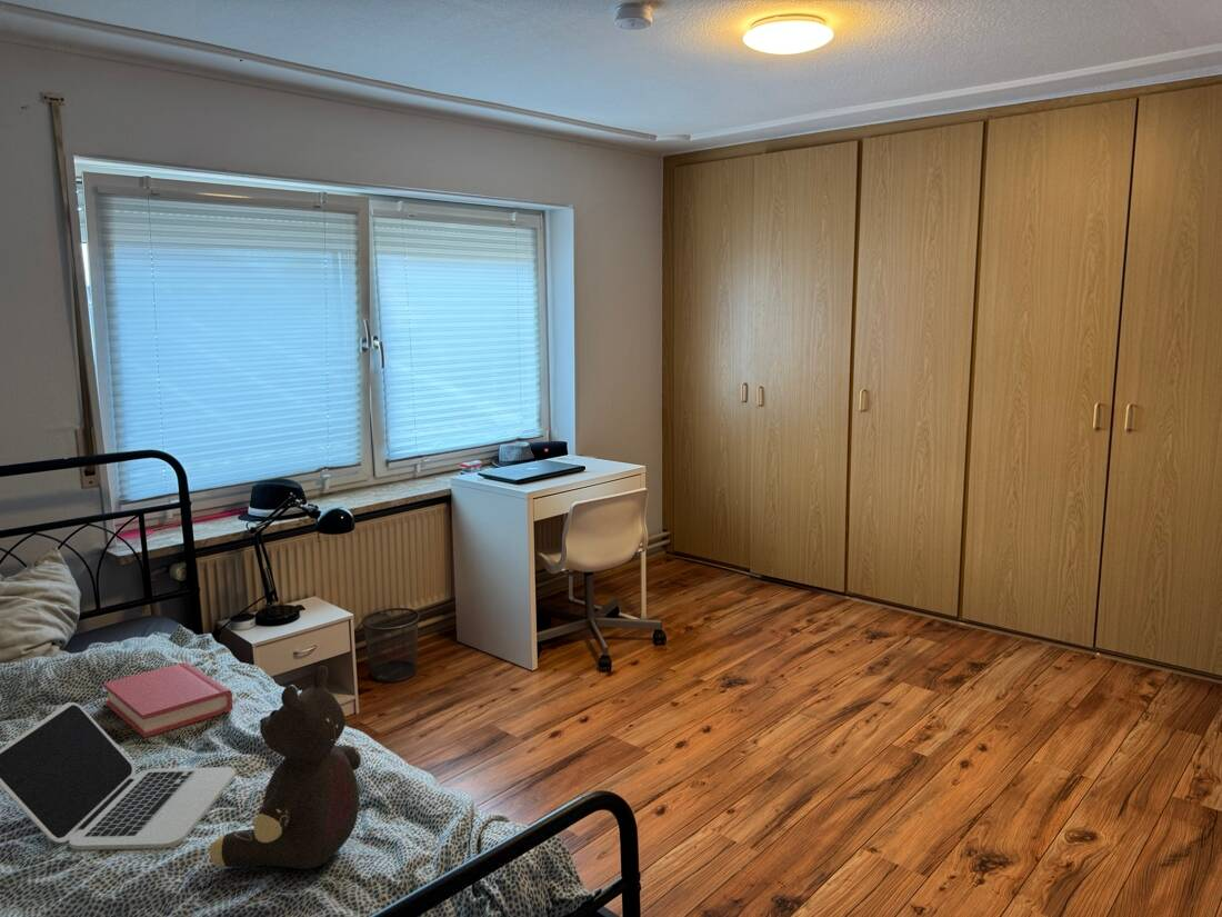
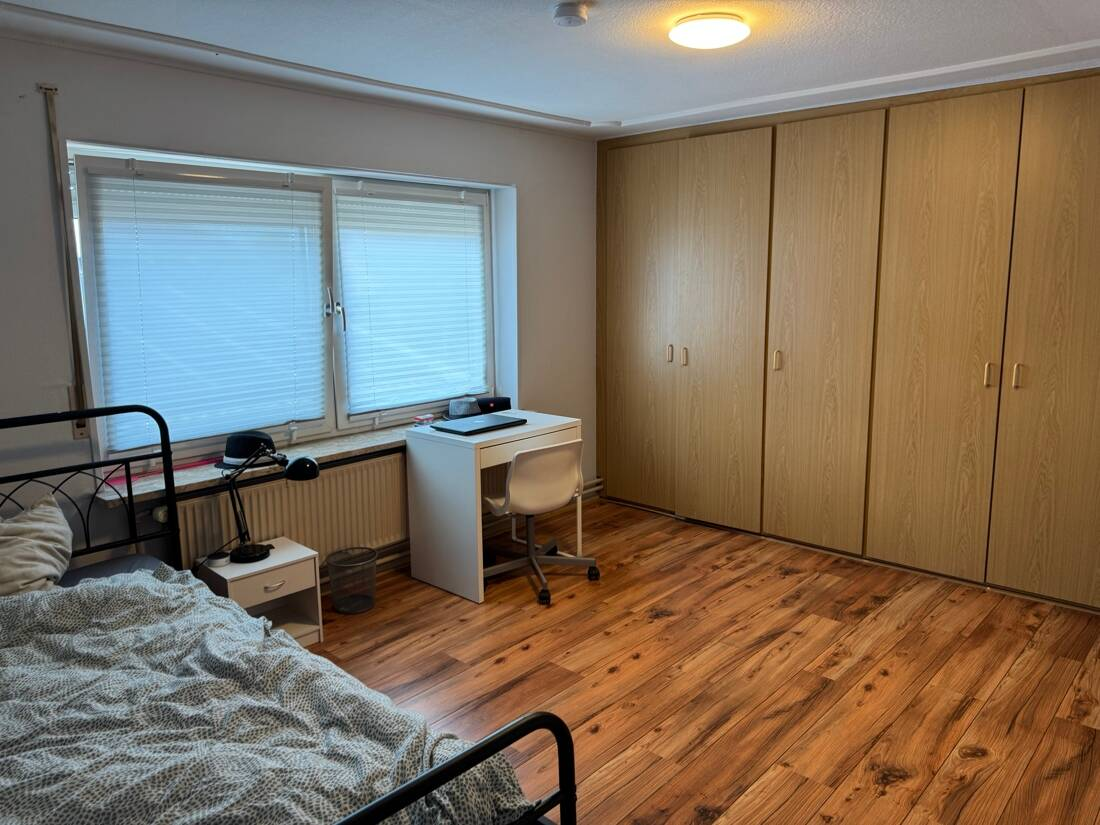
- hardback book (168, 696)
- laptop (121, 767)
- teddy bear (284, 764)
